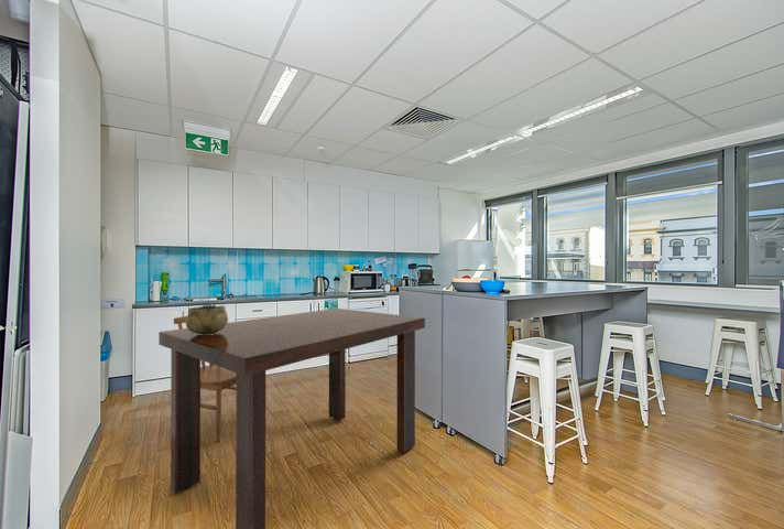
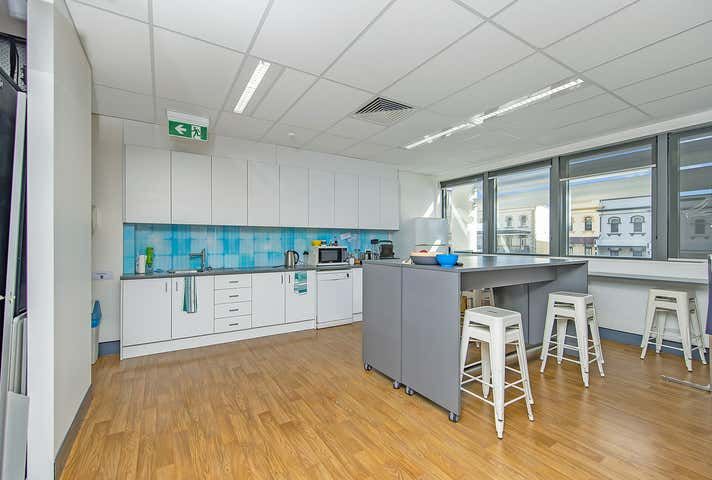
- dining chair (217, 370)
- dining table (329, 393)
- decorative bowl (207, 320)
